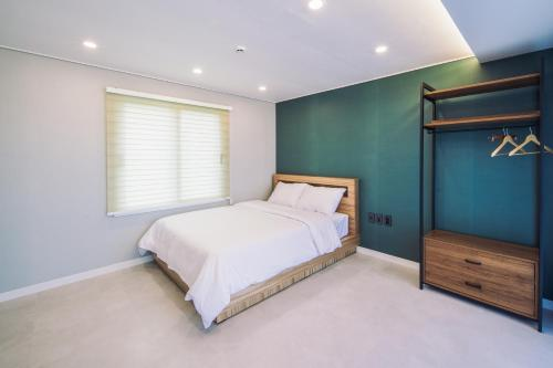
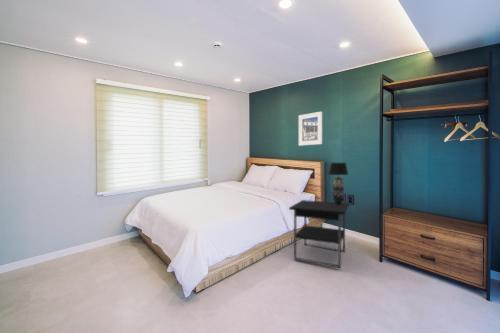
+ nightstand (320, 230)
+ table lamp (338, 183)
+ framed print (309, 129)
